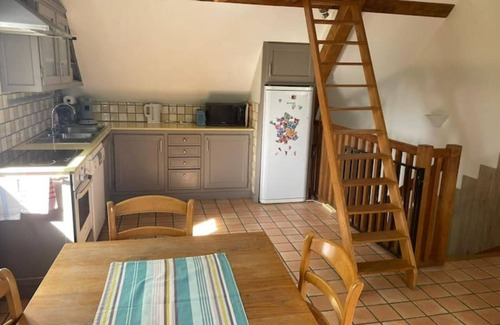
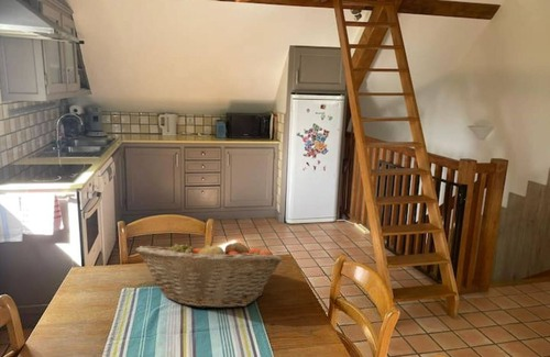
+ fruit basket (209, 264)
